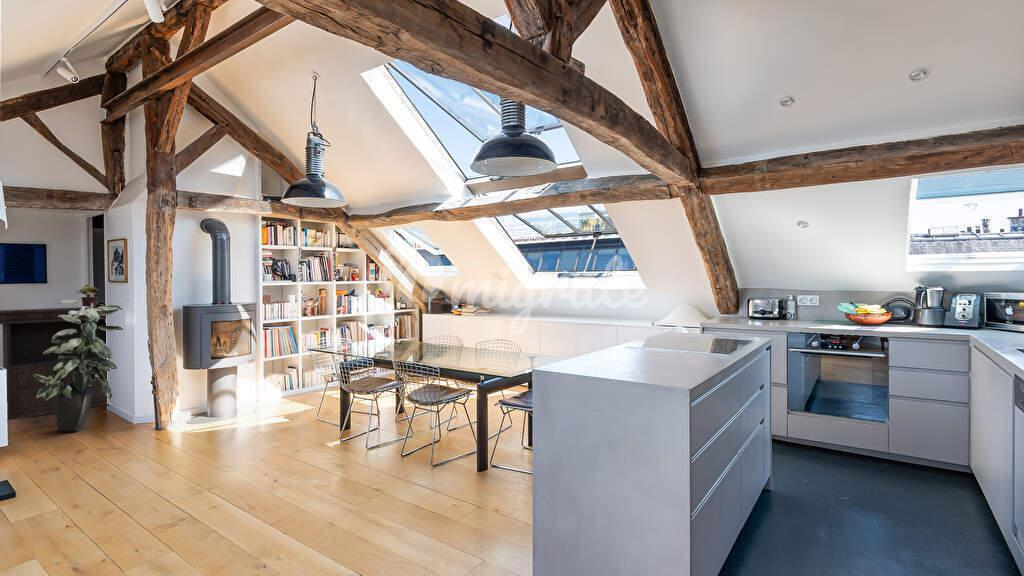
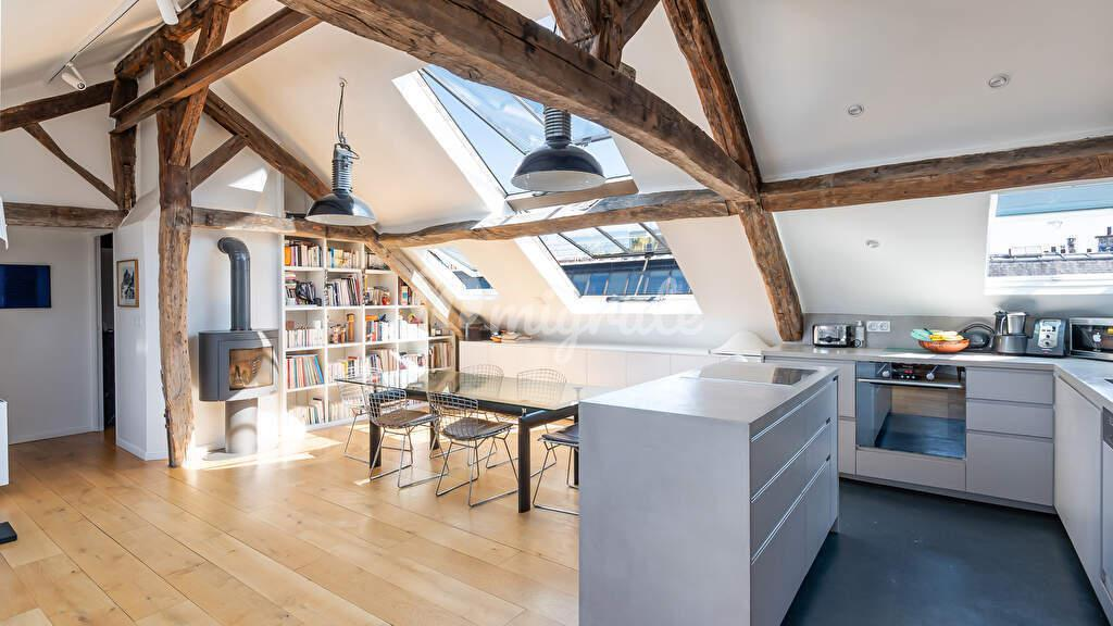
- console table (68, 353)
- potted plant (87, 295)
- indoor plant (79, 364)
